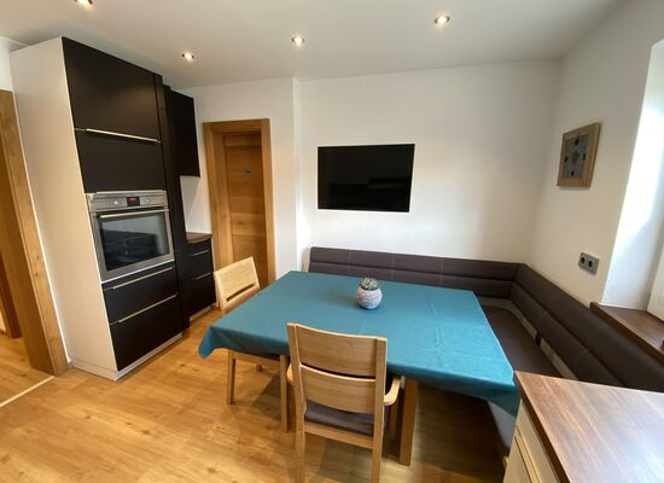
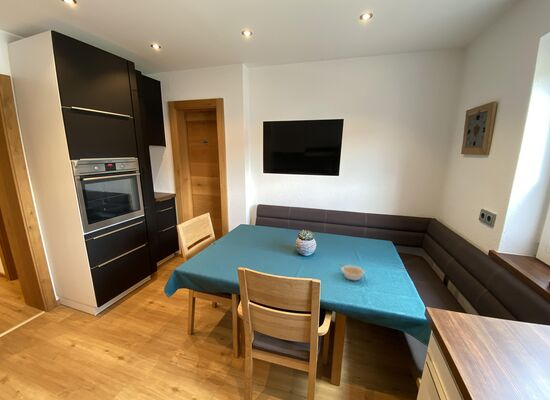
+ legume (351, 272)
